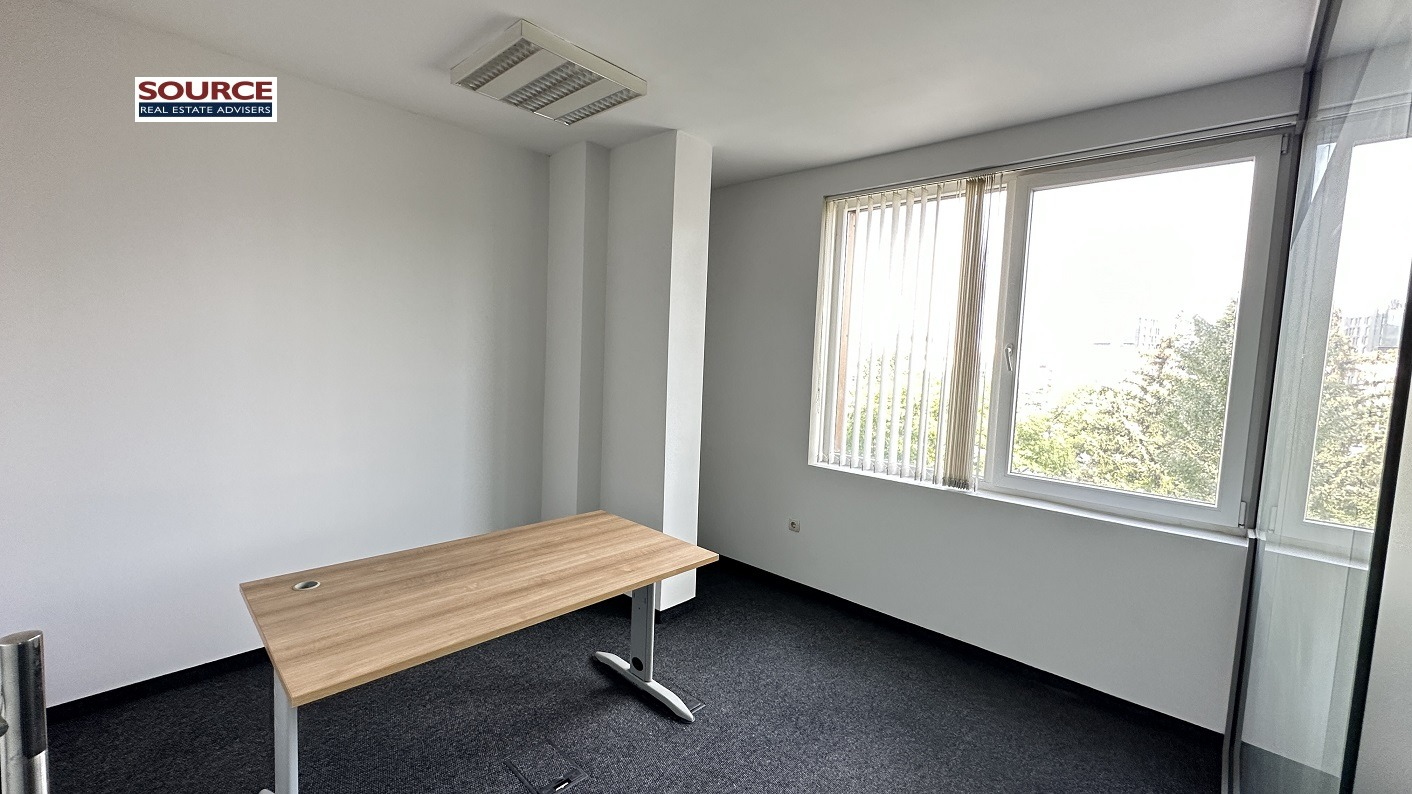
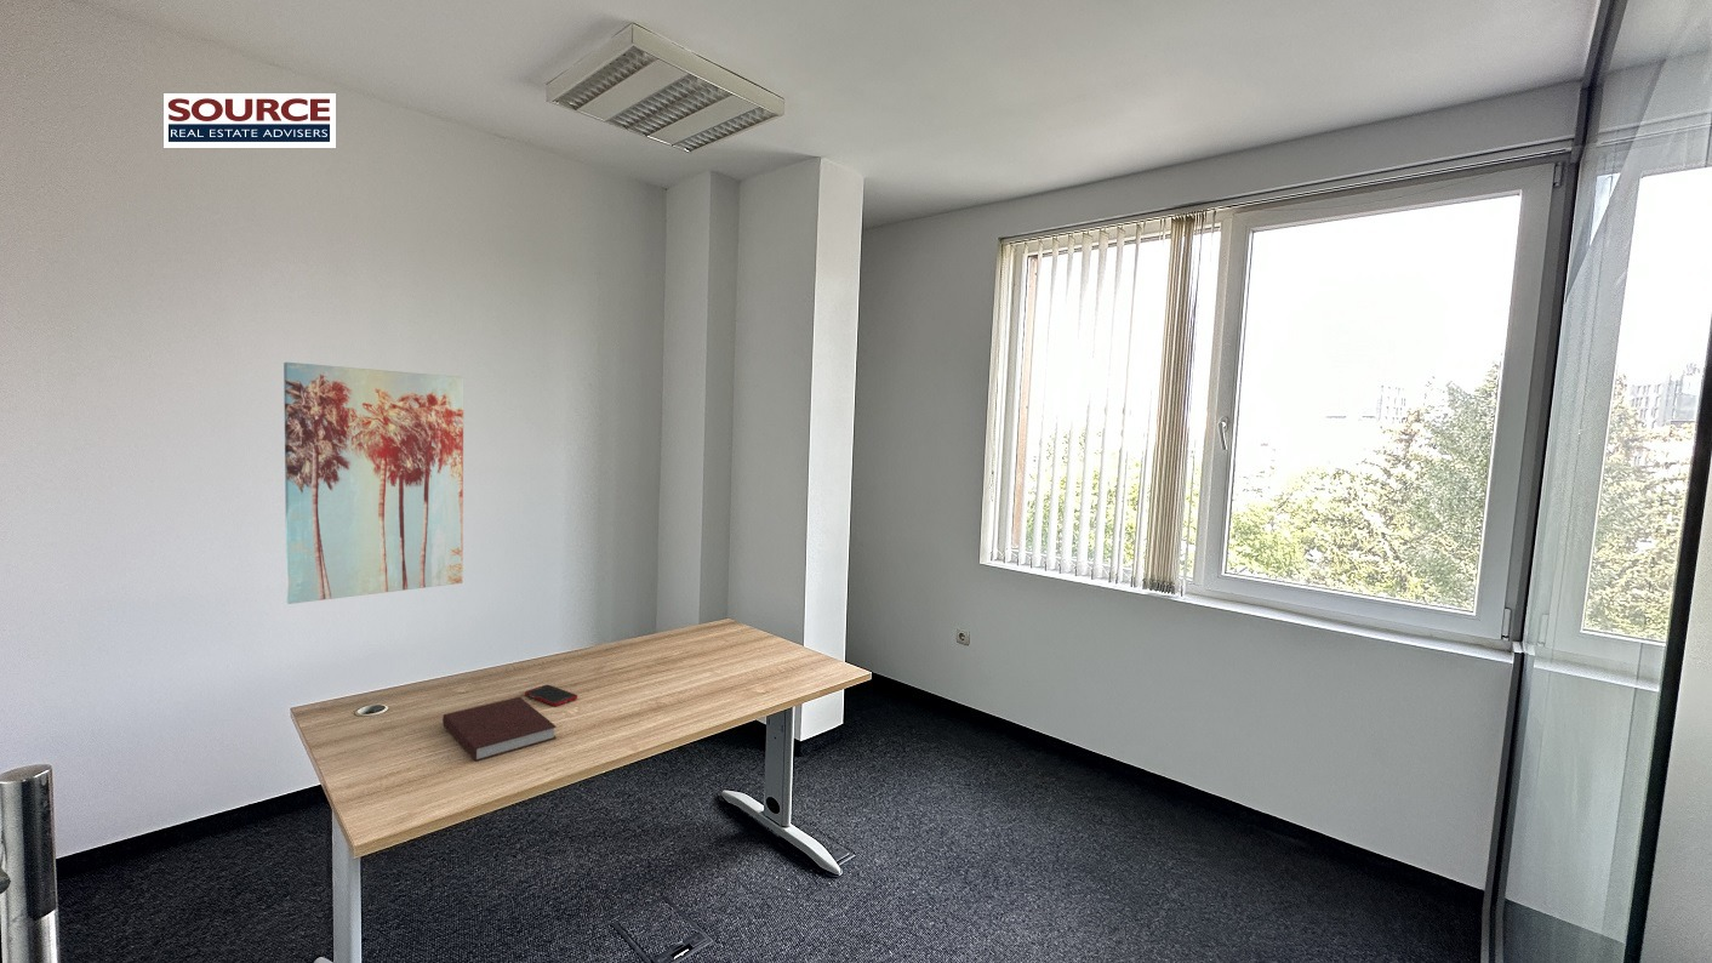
+ wall art (381, 481)
+ notebook (498, 725)
+ cell phone (550, 695)
